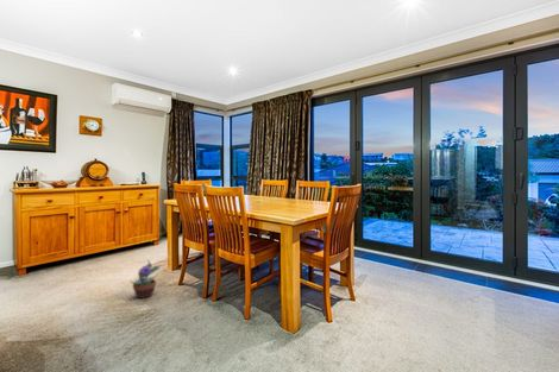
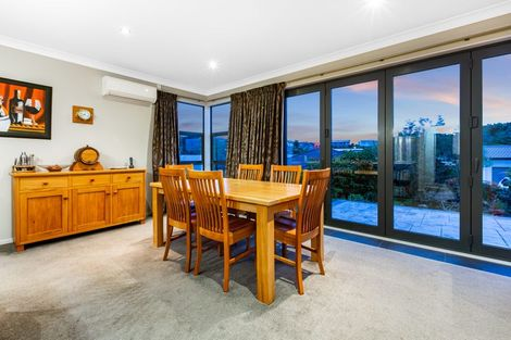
- decorative plant (144, 278)
